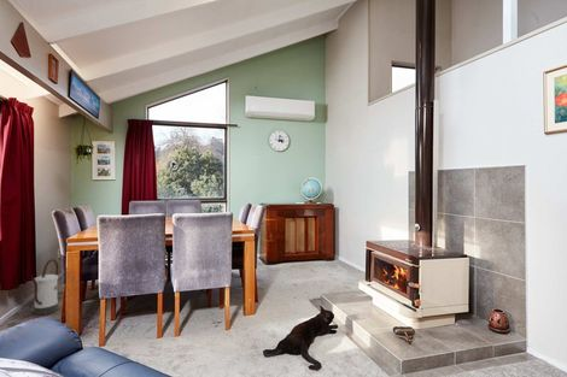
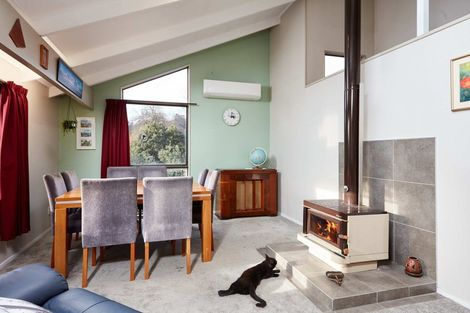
- watering can (45, 285)
